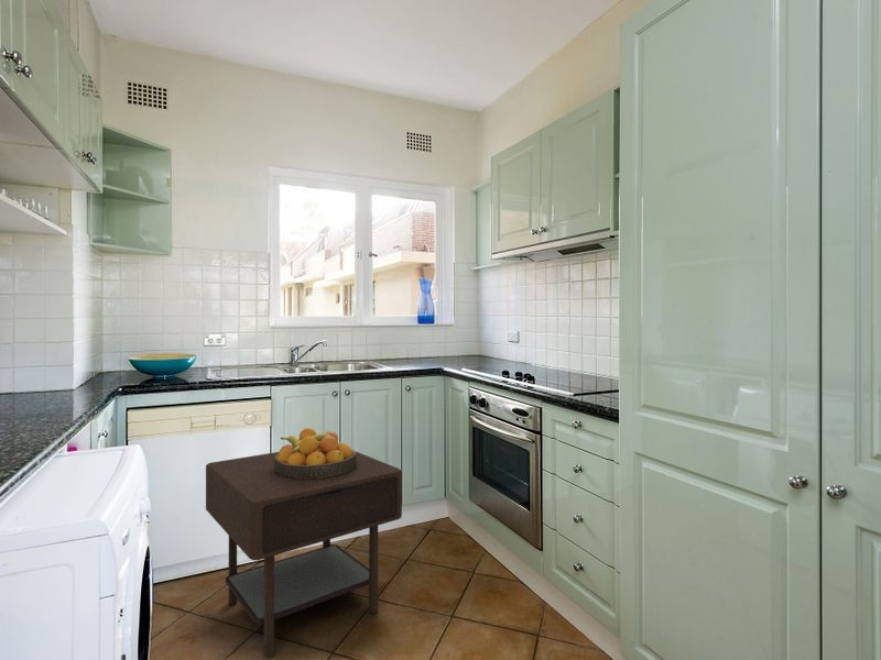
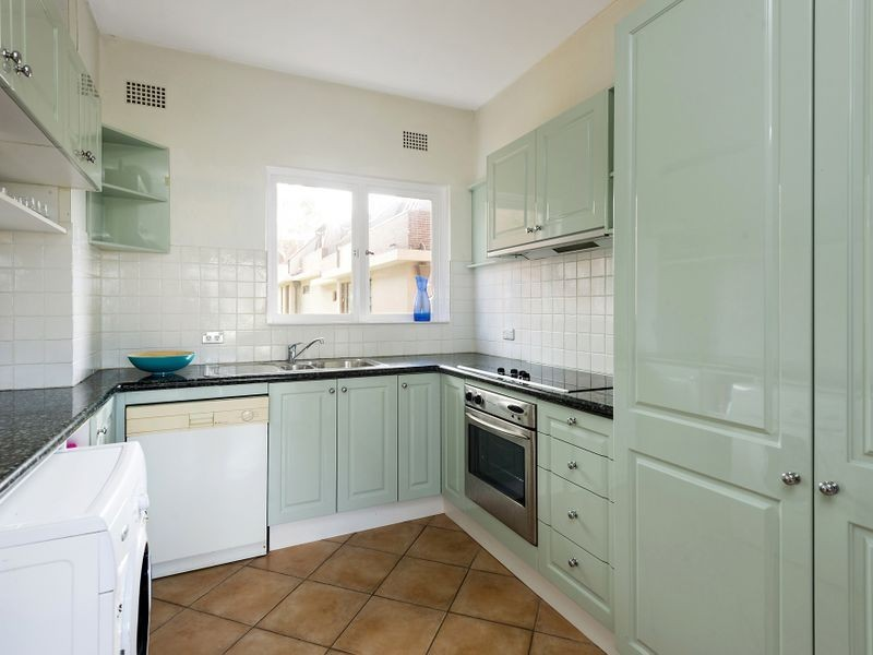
- fruit bowl (316, 449)
- side table (302, 537)
